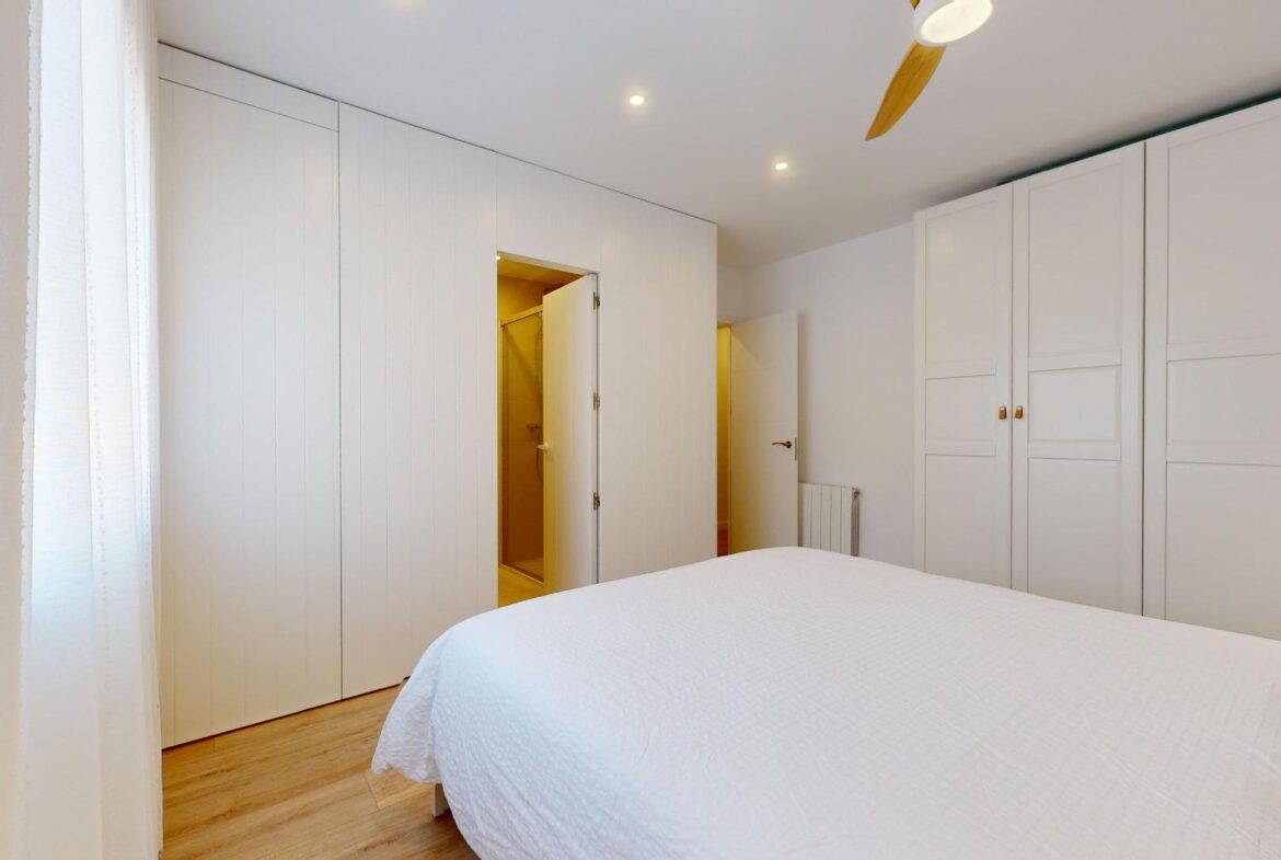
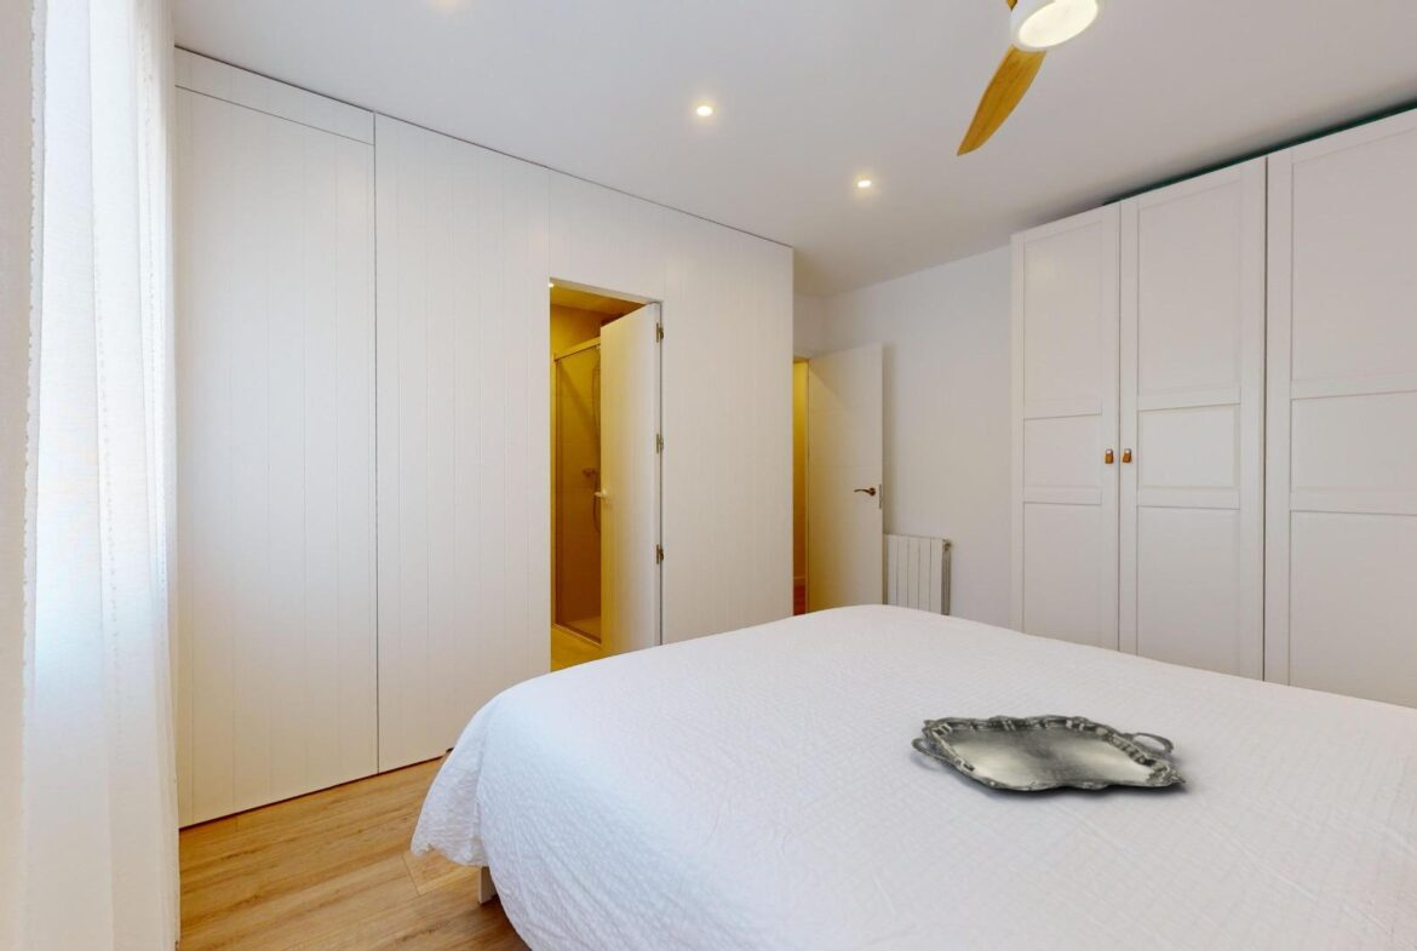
+ serving tray (1040, 747)
